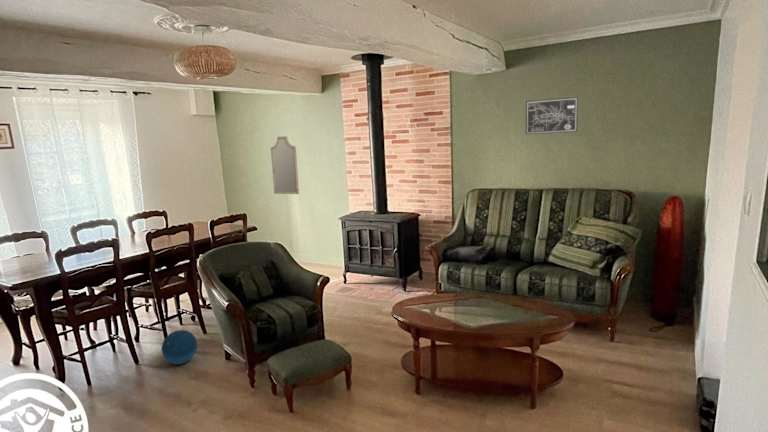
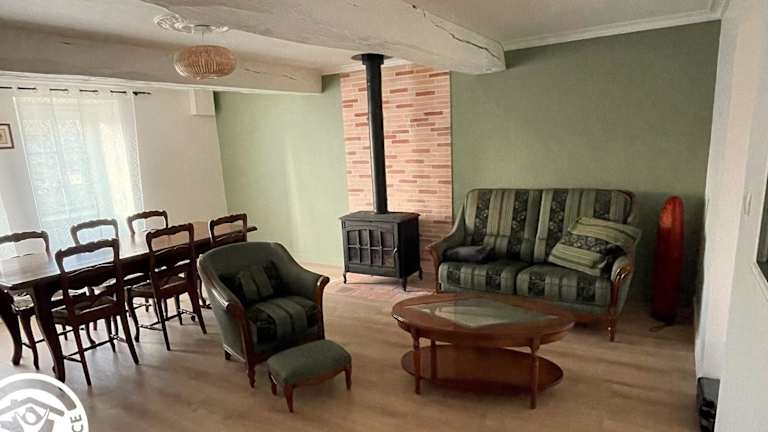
- wall art (551, 116)
- home mirror (284, 165)
- ball (179, 346)
